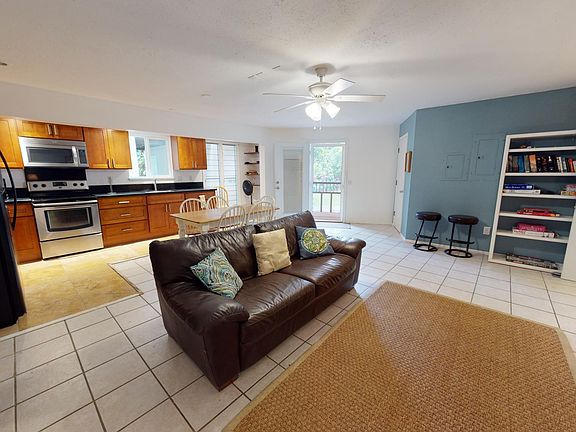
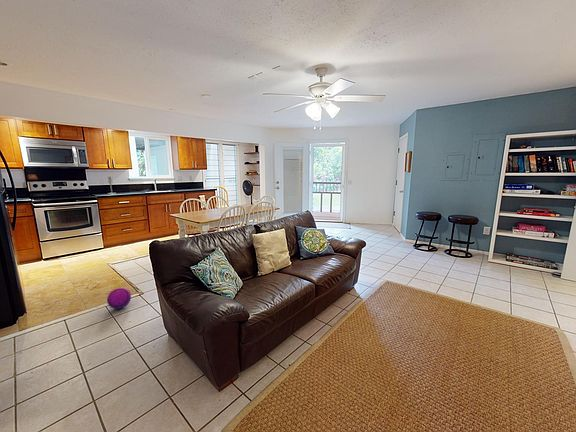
+ ball (119, 298)
